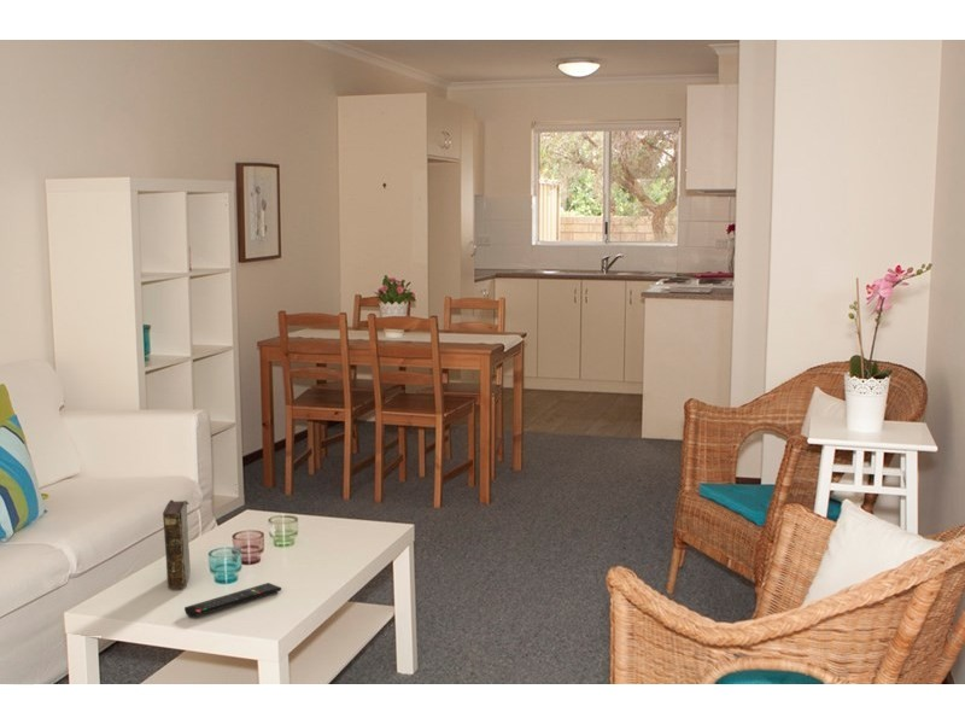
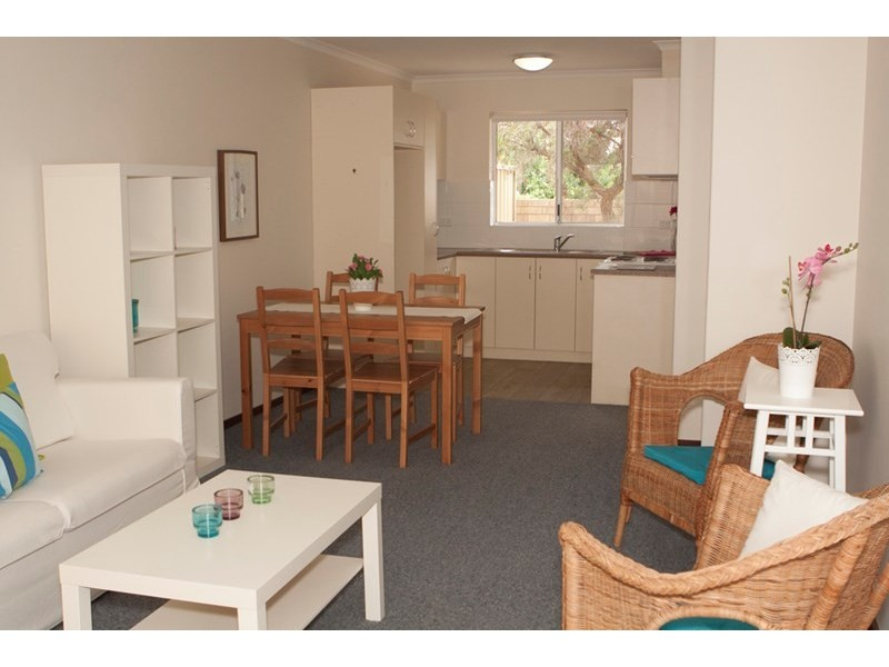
- book (177, 543)
- remote control (233, 600)
